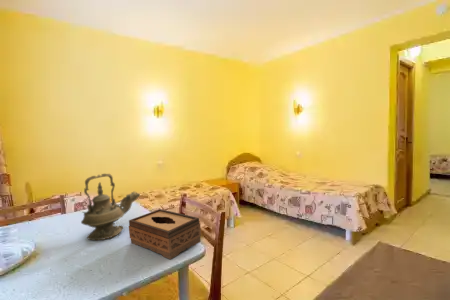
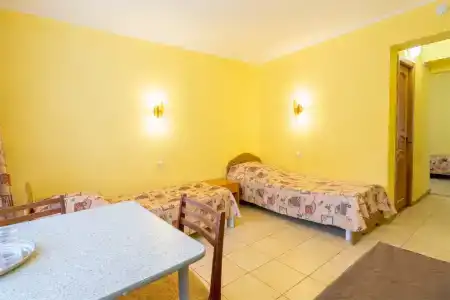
- tissue box (164, 230)
- teapot (113, 201)
